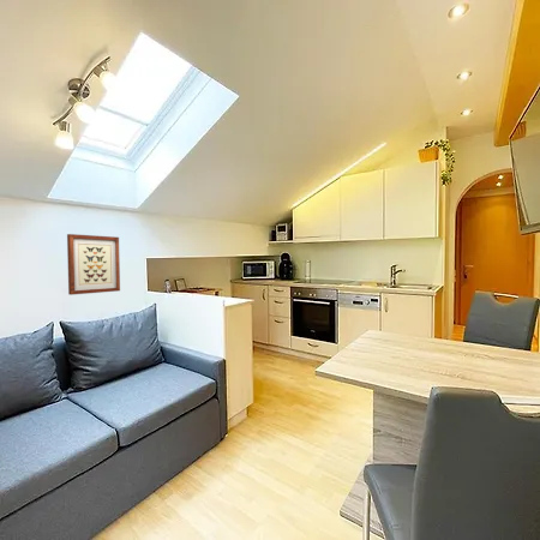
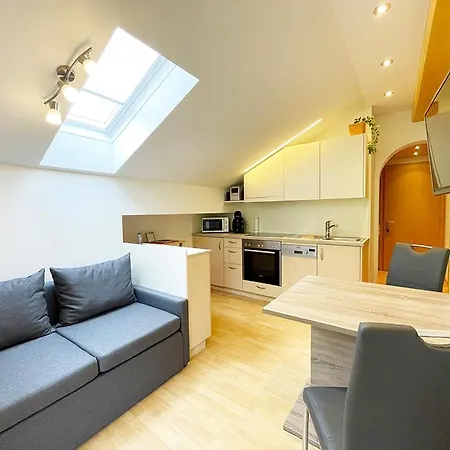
- wall art (95, 264)
